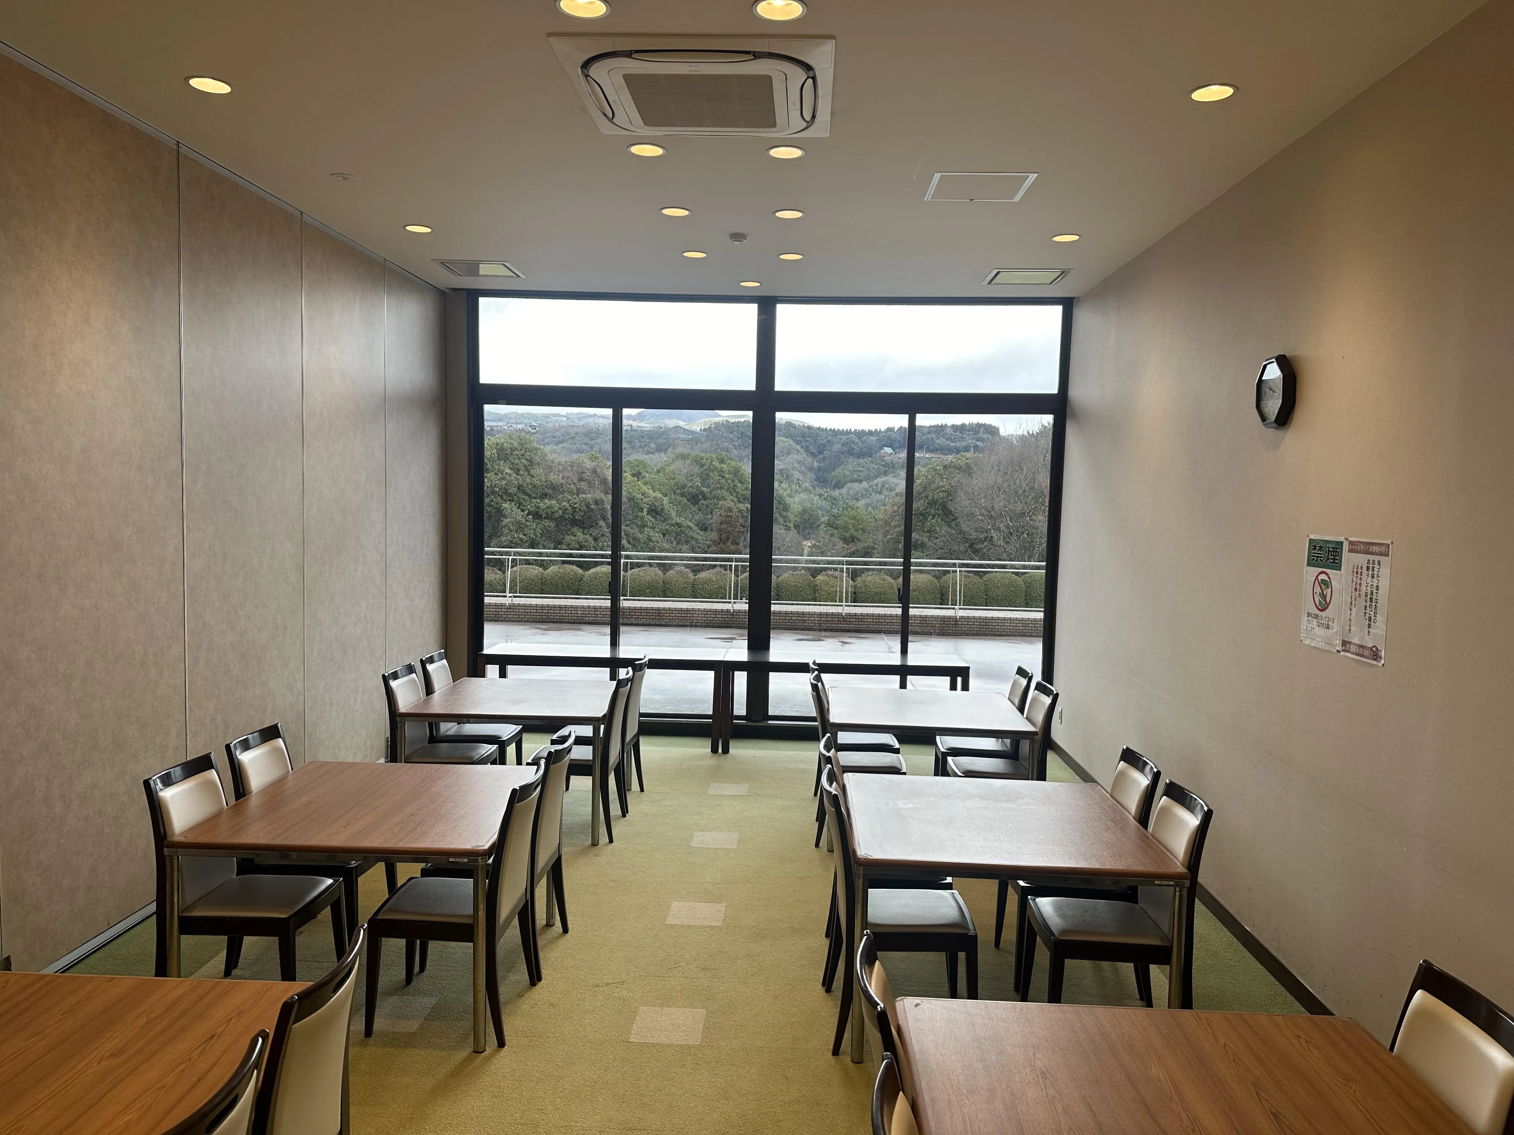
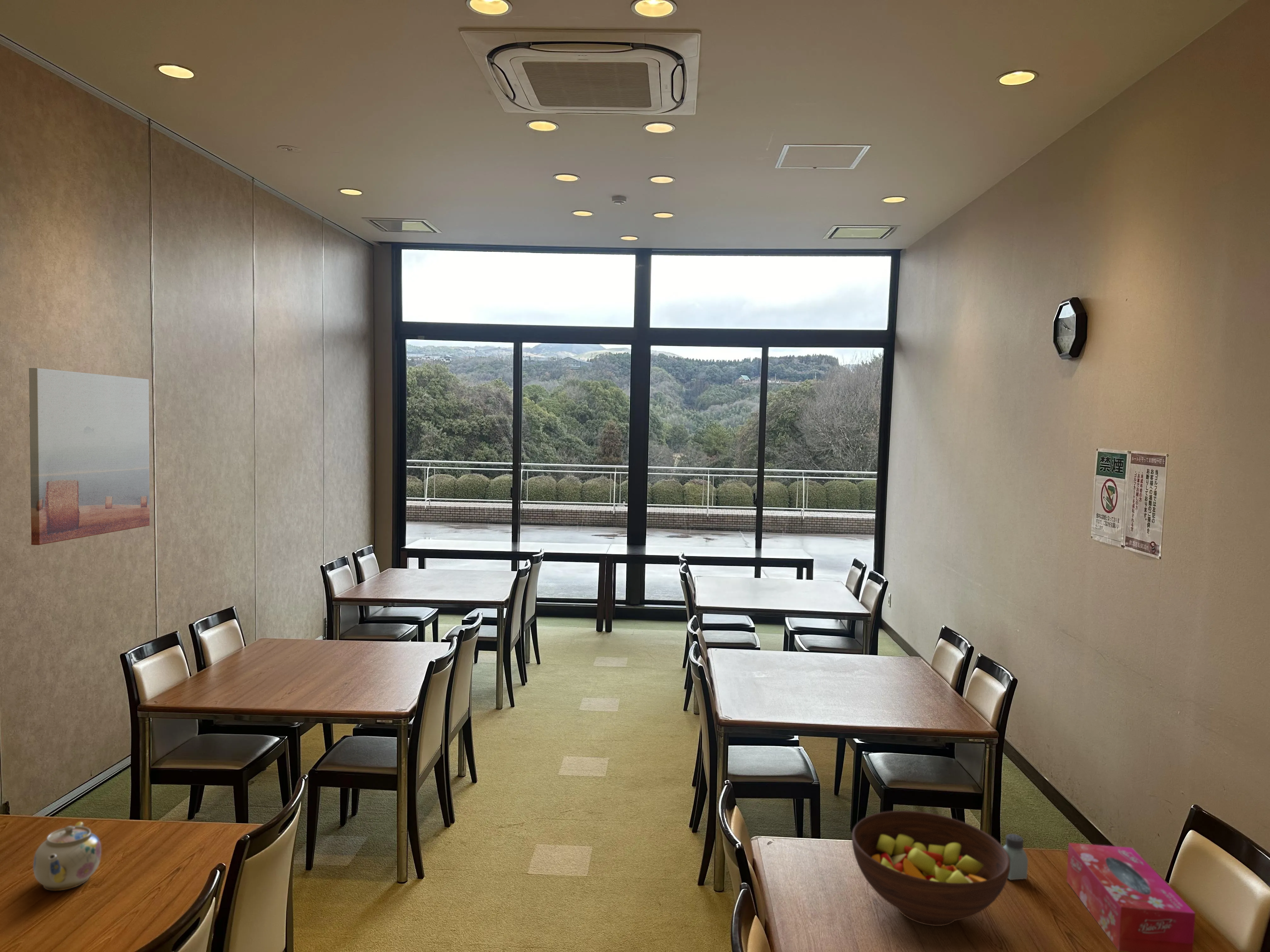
+ saltshaker (1014, 856)
+ wall art (95, 454)
+ tissue box (1126, 896)
+ fruit bowl (927, 877)
+ teapot (68, 855)
